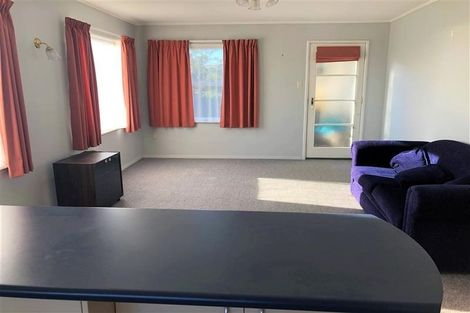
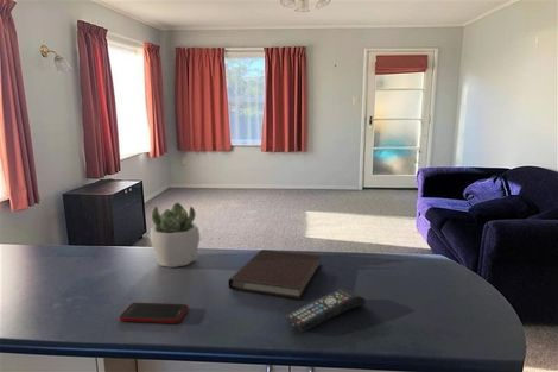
+ notebook (278, 271)
+ remote control (326, 308)
+ cell phone (154, 313)
+ succulent plant (175, 233)
